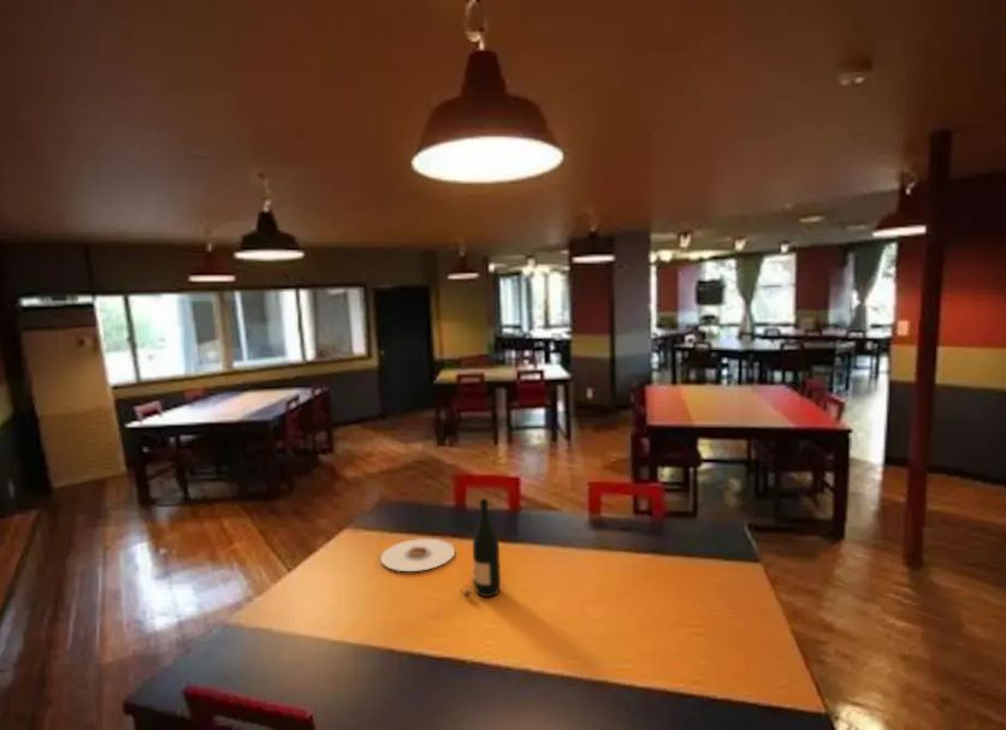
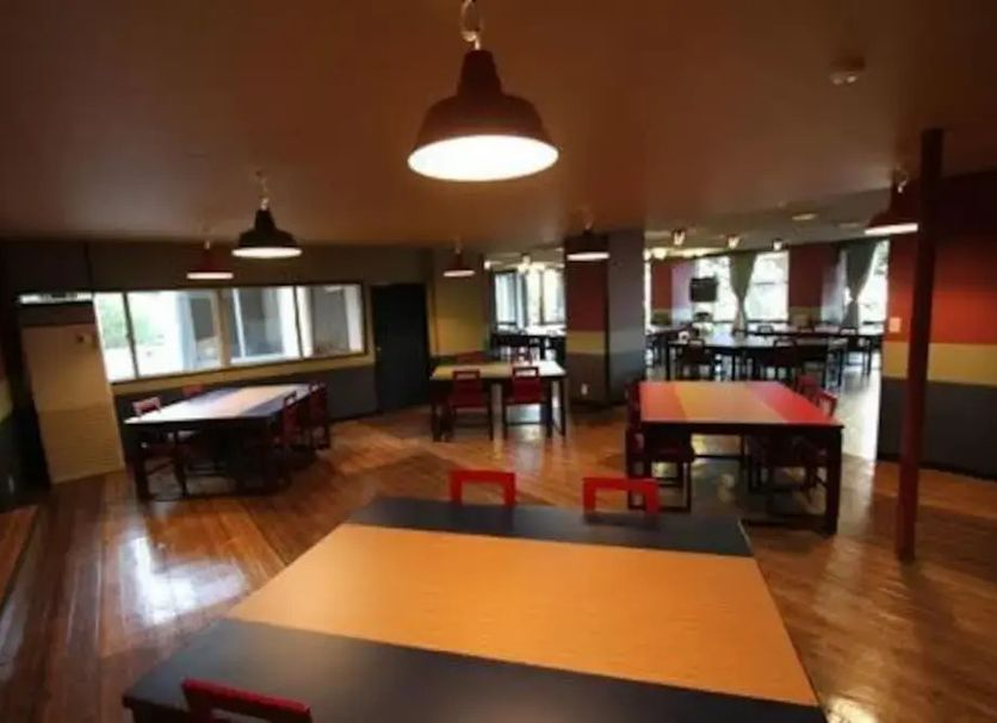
- plate (418, 551)
- wine bottle (479, 546)
